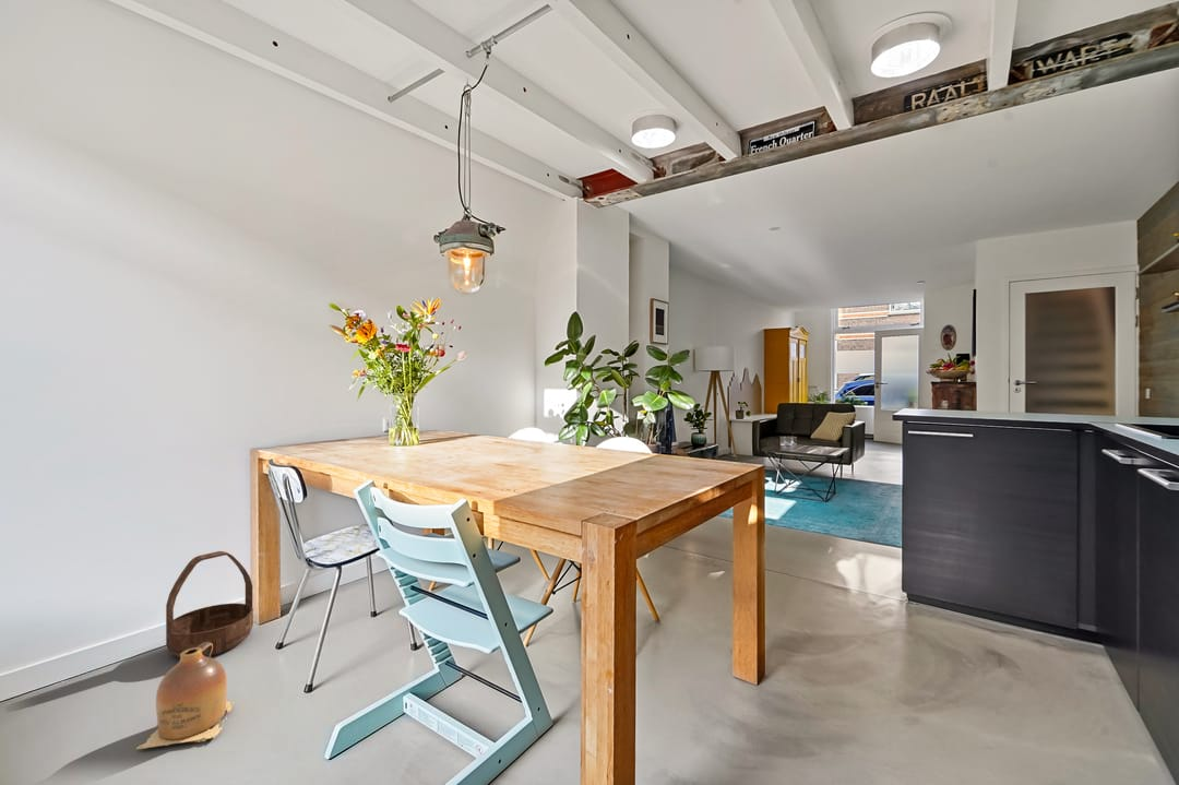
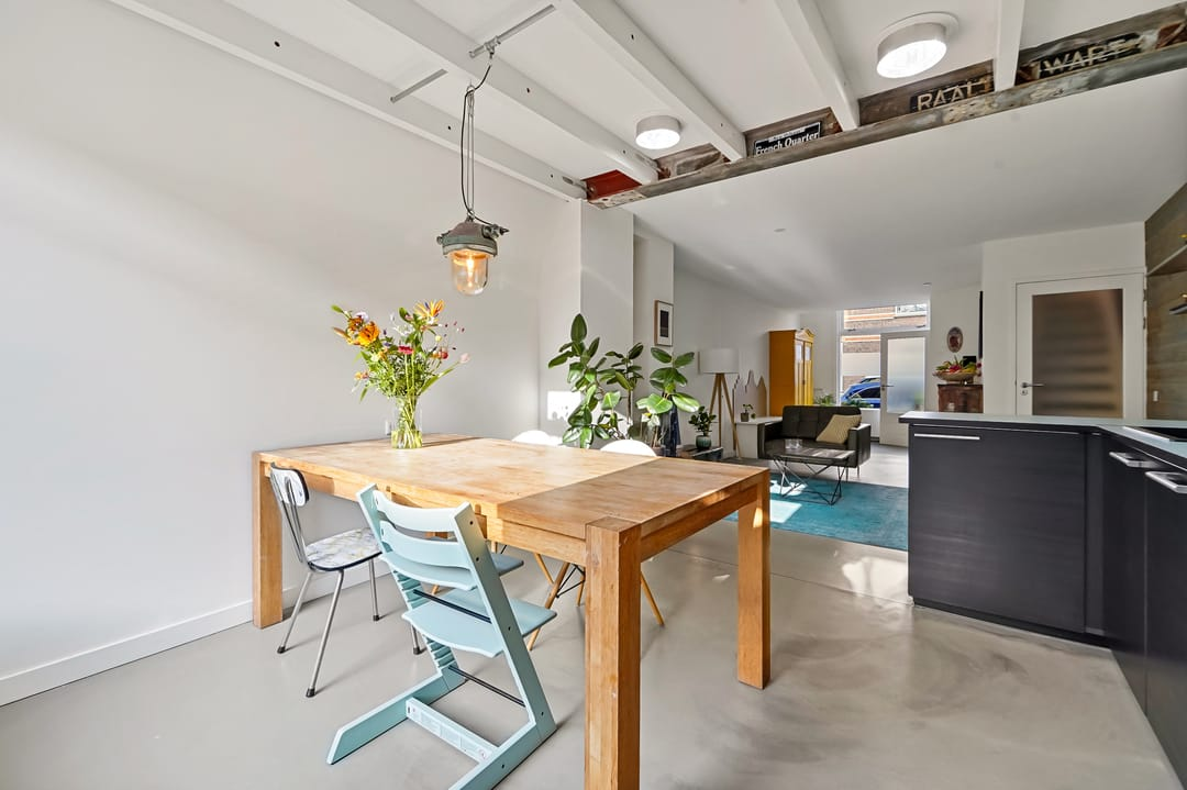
- basket (214, 605)
- ceramic jug (188, 689)
